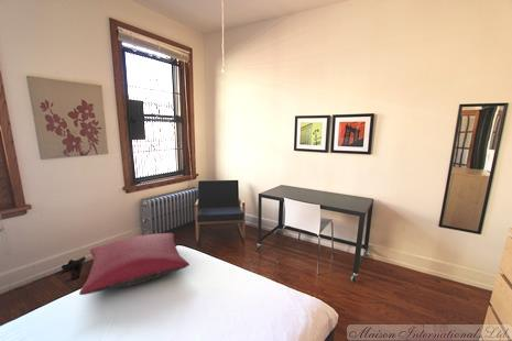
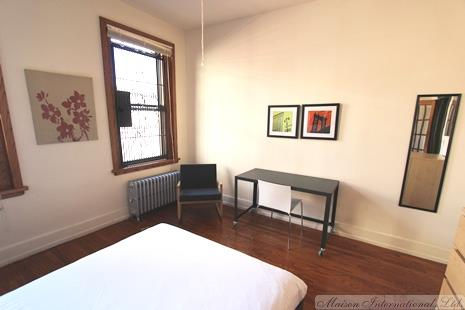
- pillow (137, 256)
- shoe (77, 266)
